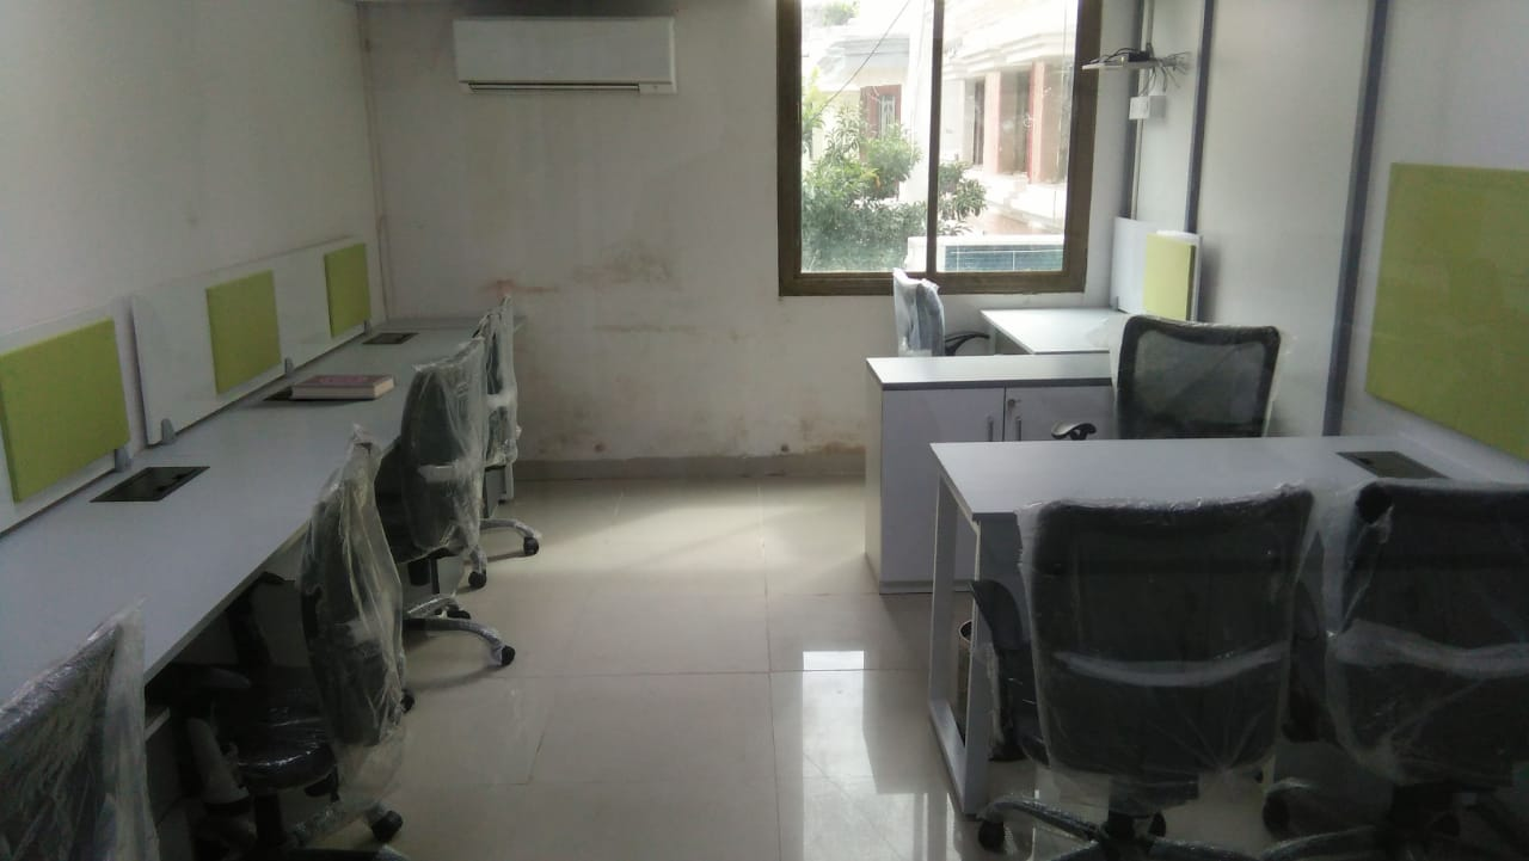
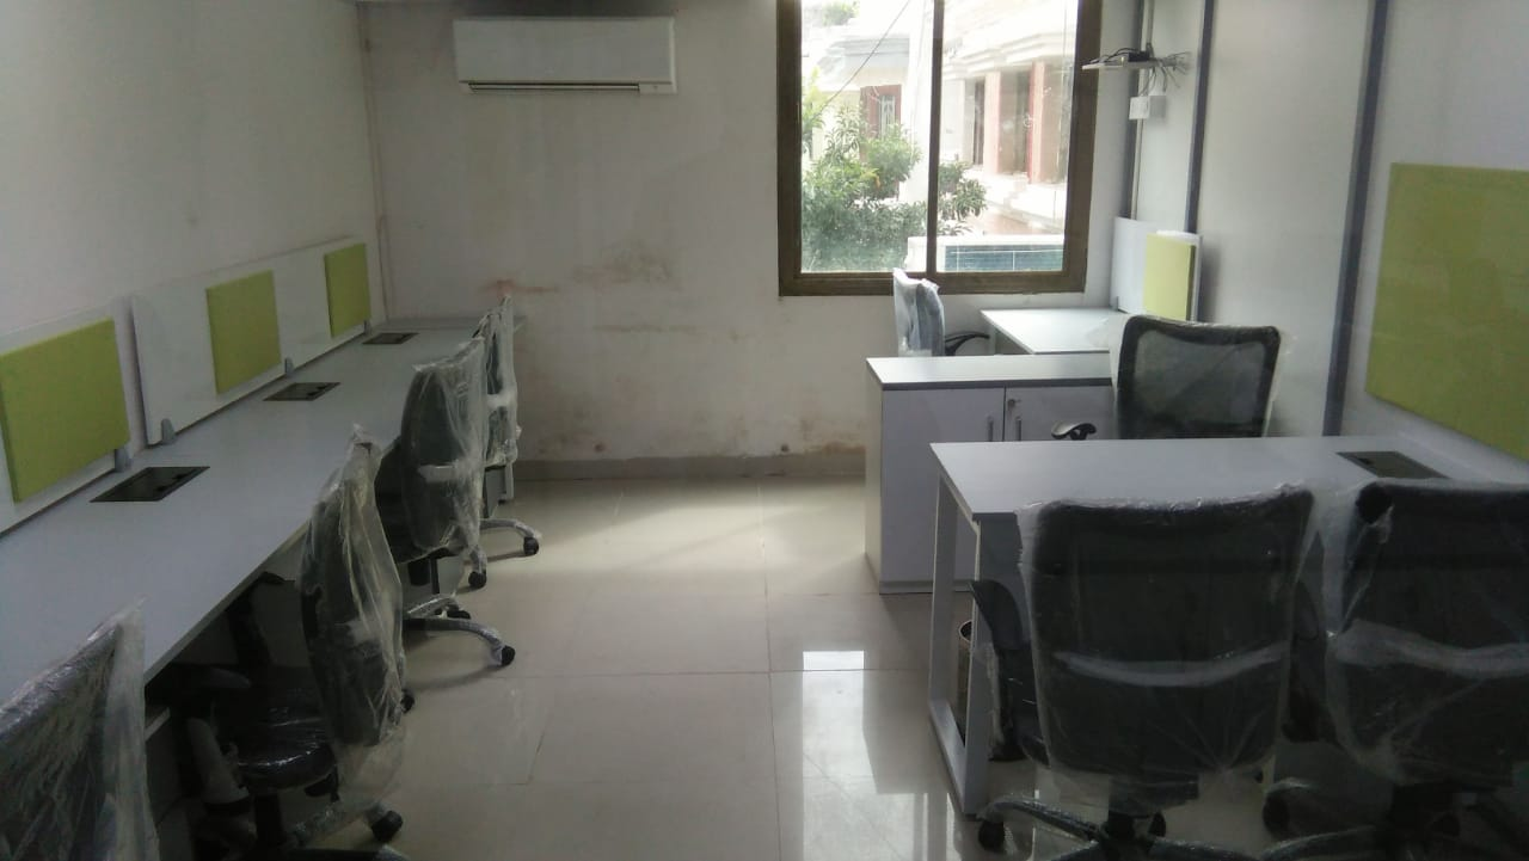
- book (344, 386)
